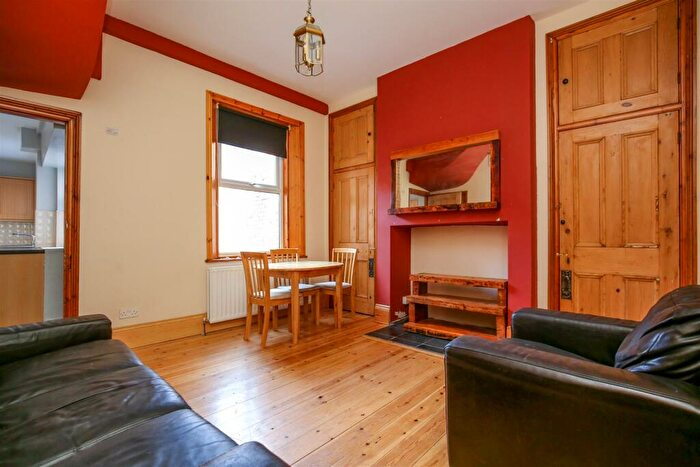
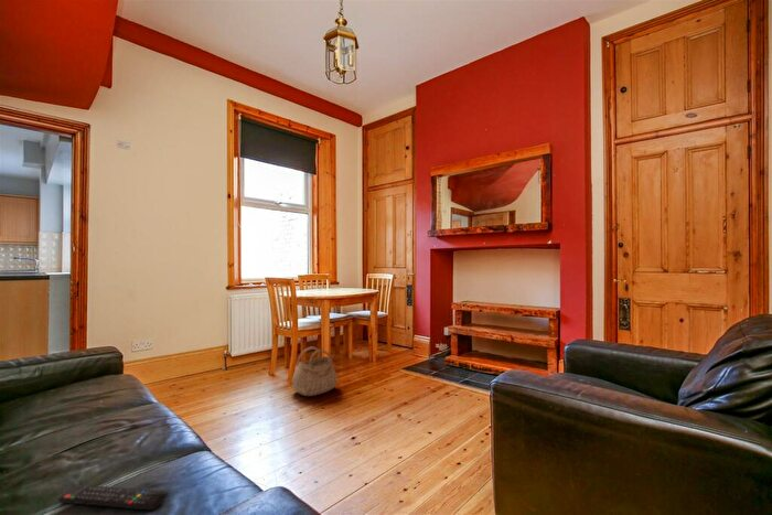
+ basket (314, 369)
+ remote control (112, 497)
